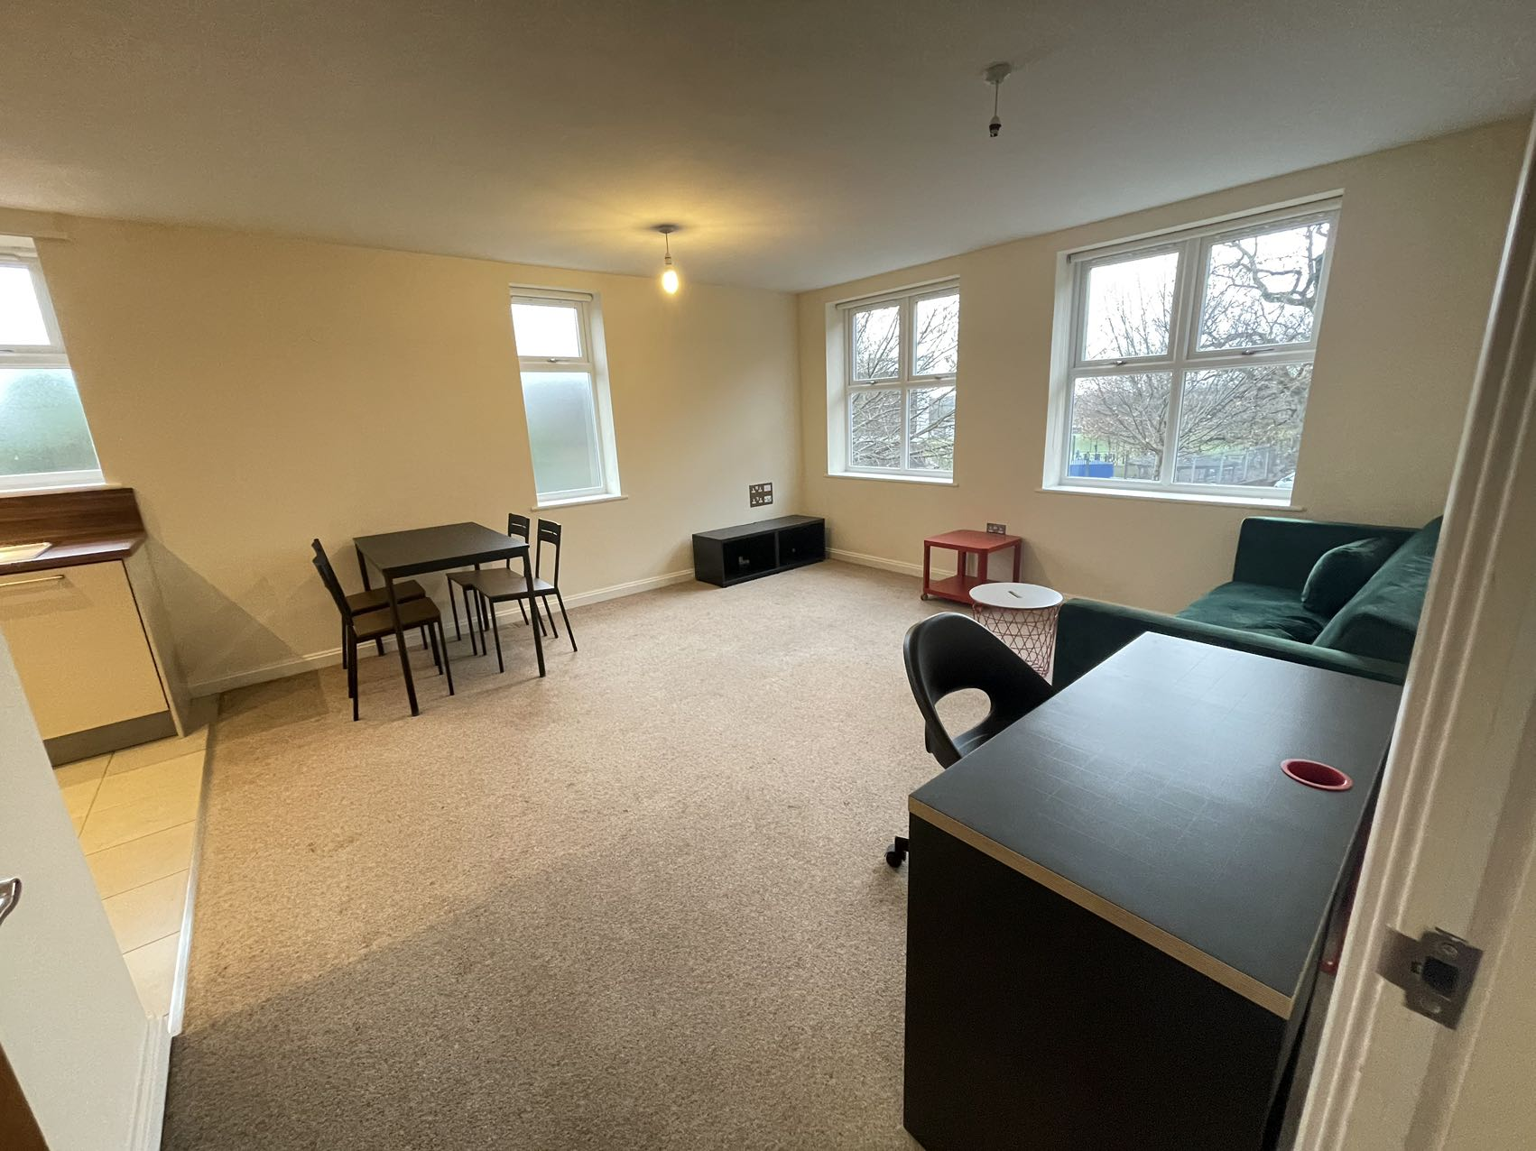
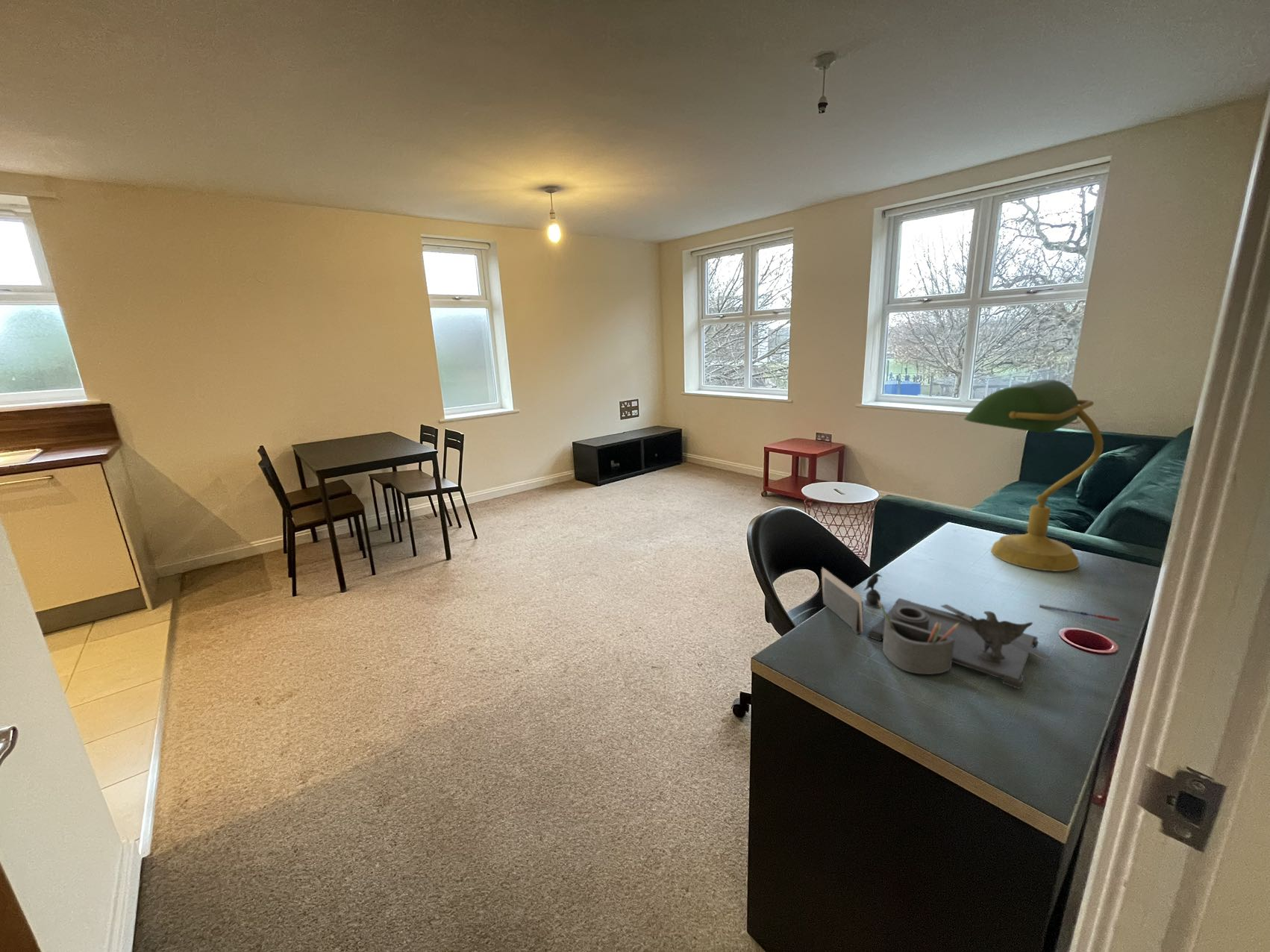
+ desk organizer (919, 608)
+ desk lamp (1046, 489)
+ pen (1077, 612)
